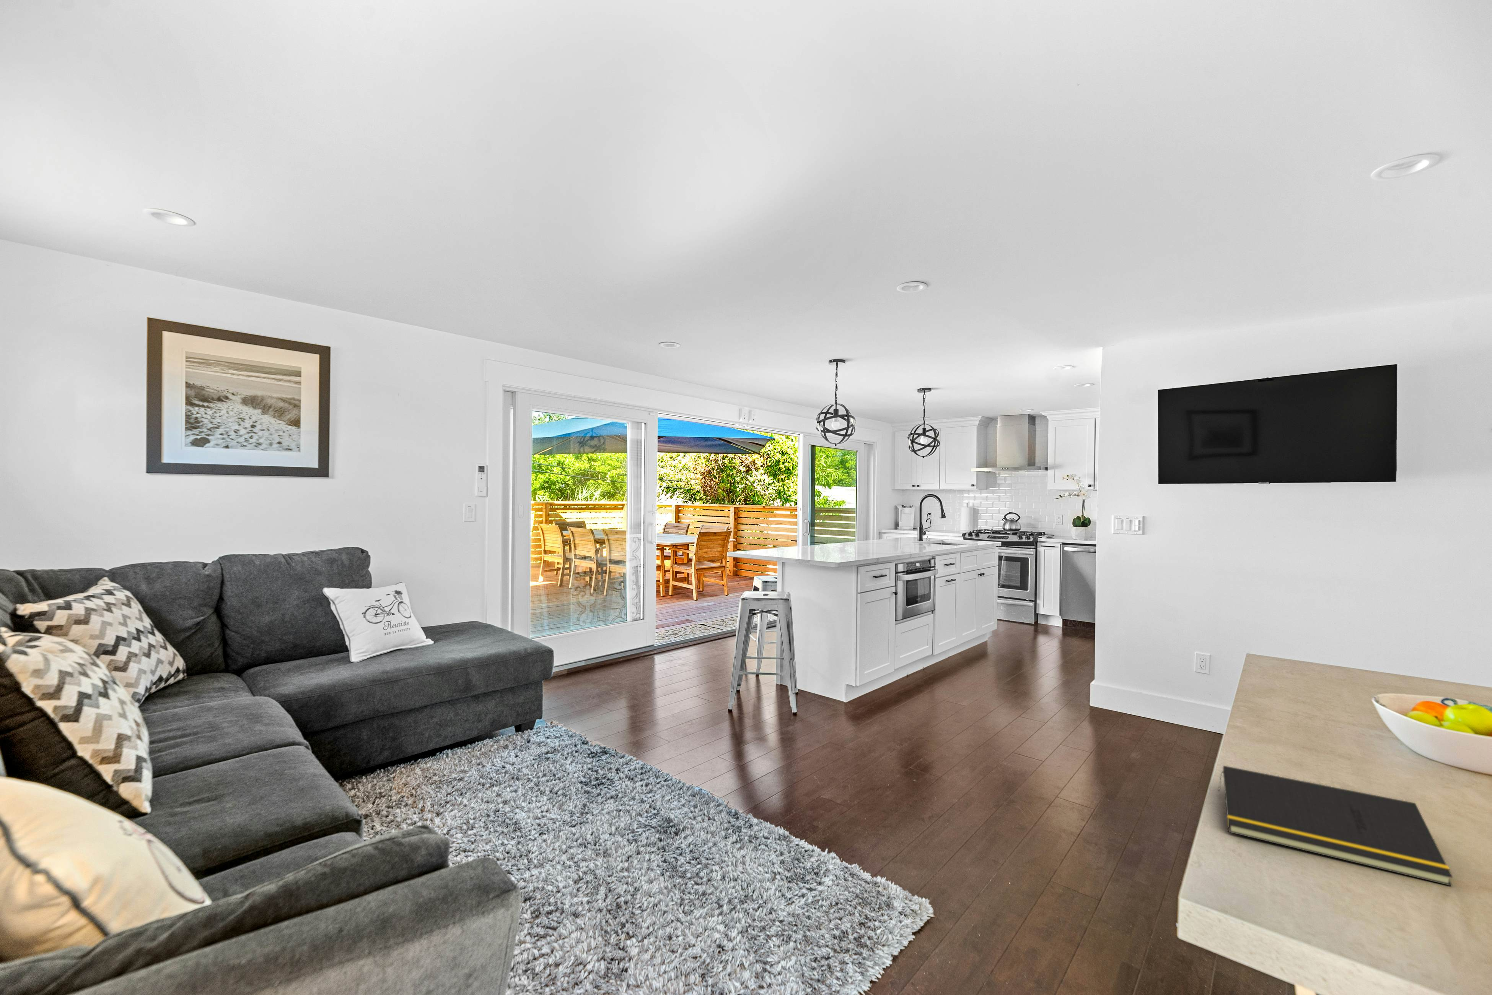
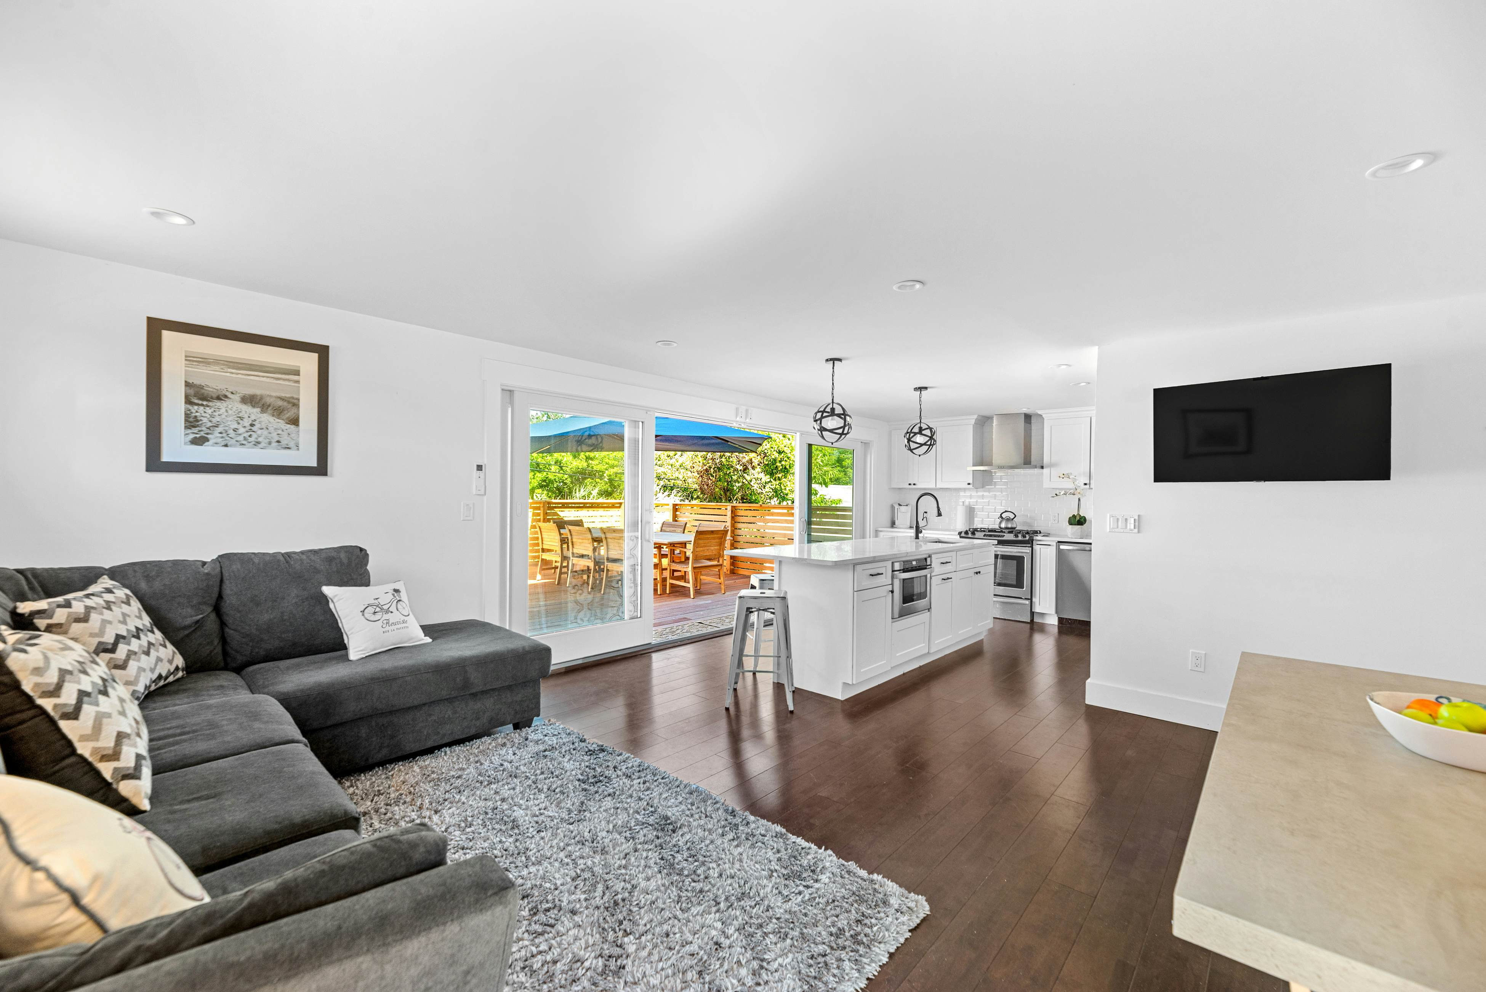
- notepad (1322, 817)
